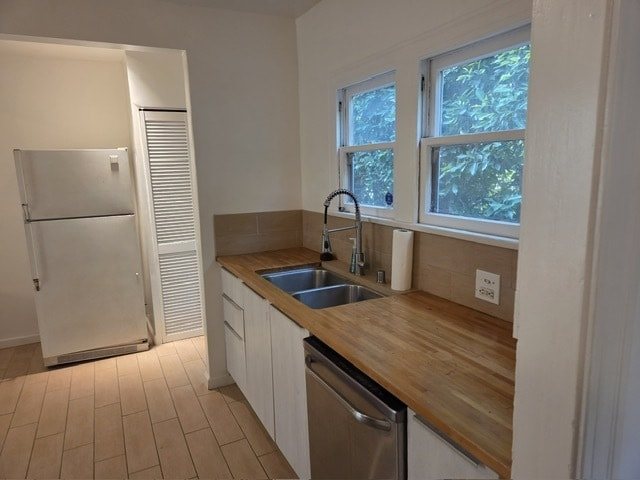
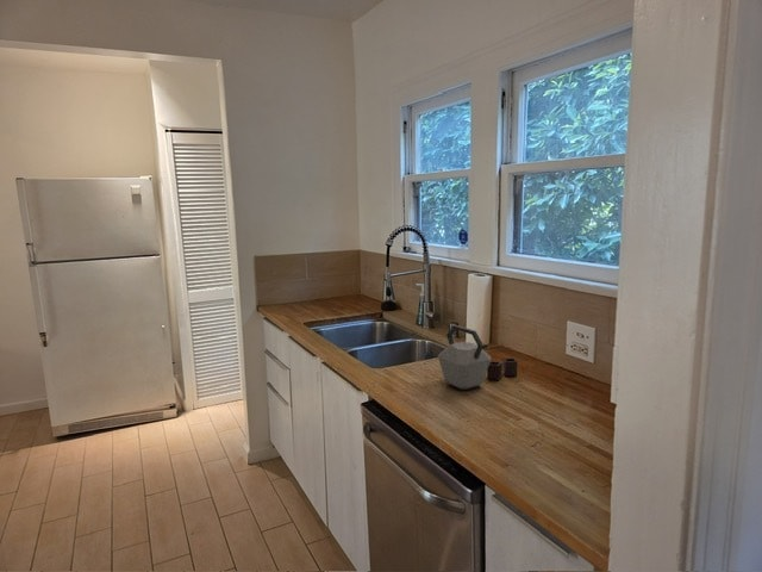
+ kettle (482, 353)
